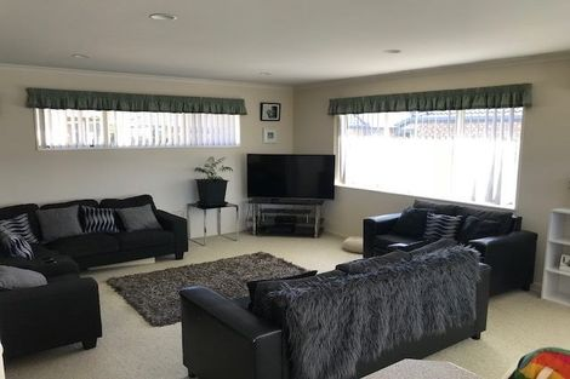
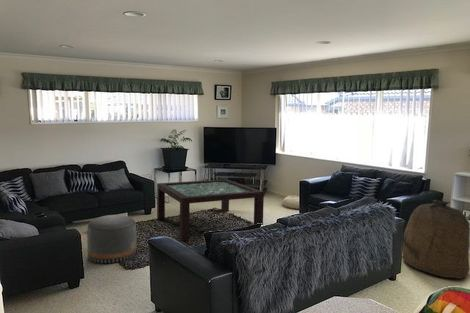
+ pouf (112, 235)
+ coffee table (207, 201)
+ bag (435, 234)
